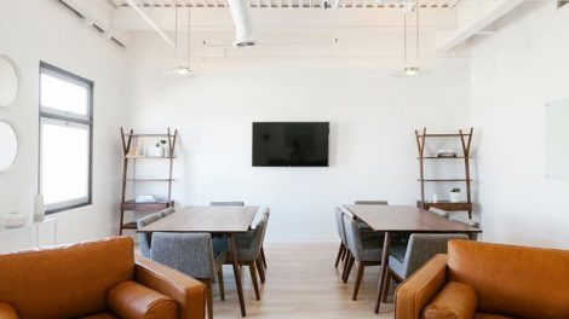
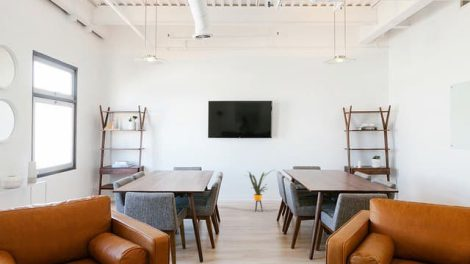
+ house plant (259, 190)
